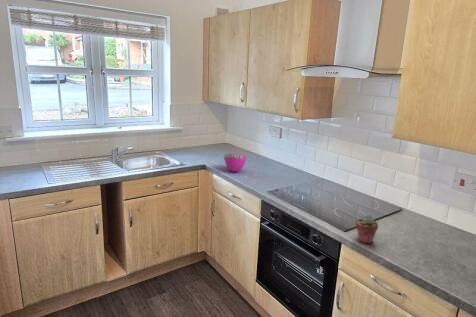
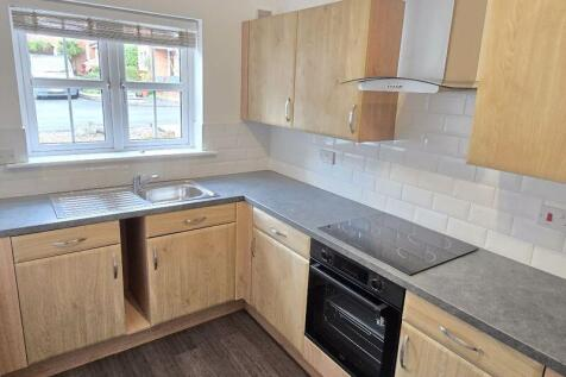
- bowl (234, 161)
- potted succulent (366, 227)
